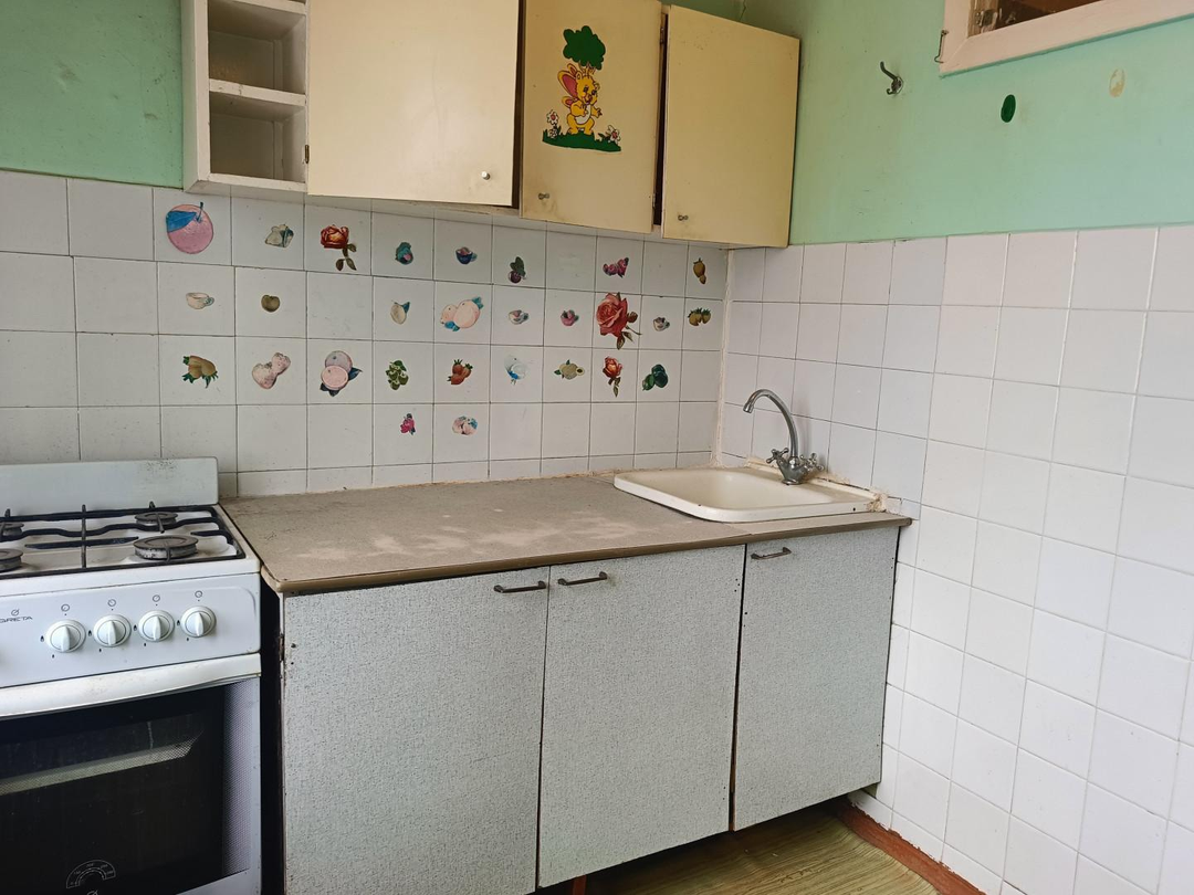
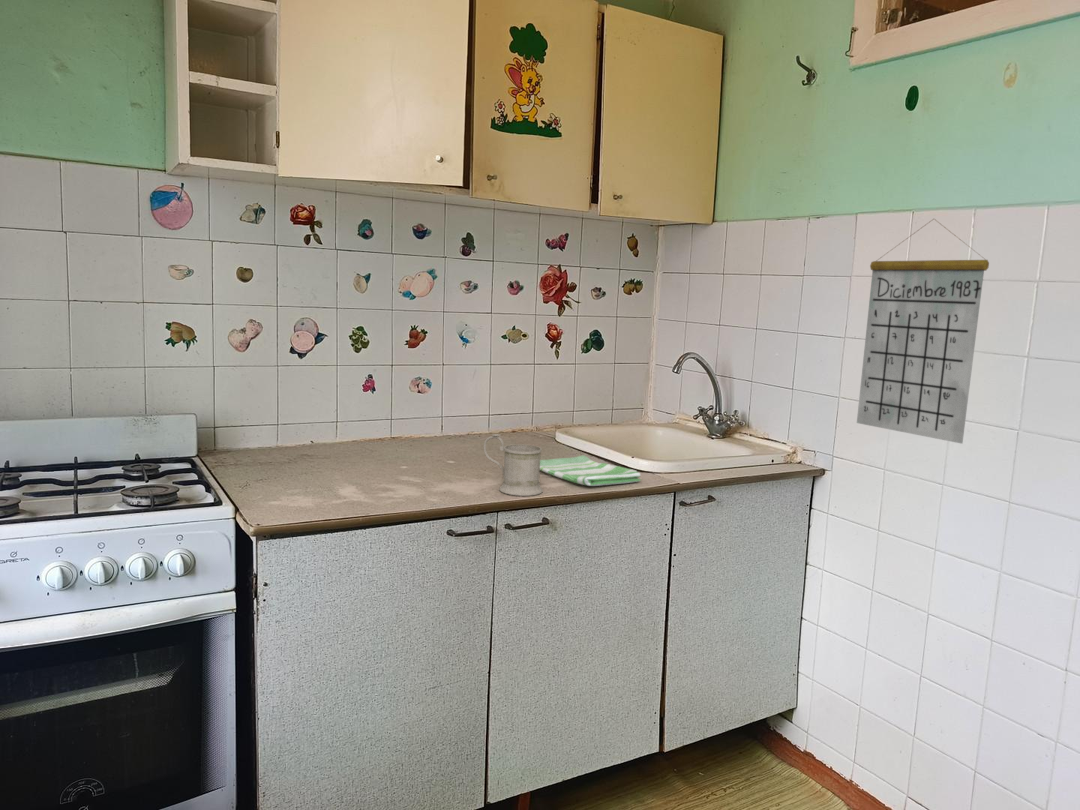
+ dish towel (584, 469)
+ mug (512, 462)
+ calendar (918, 327)
